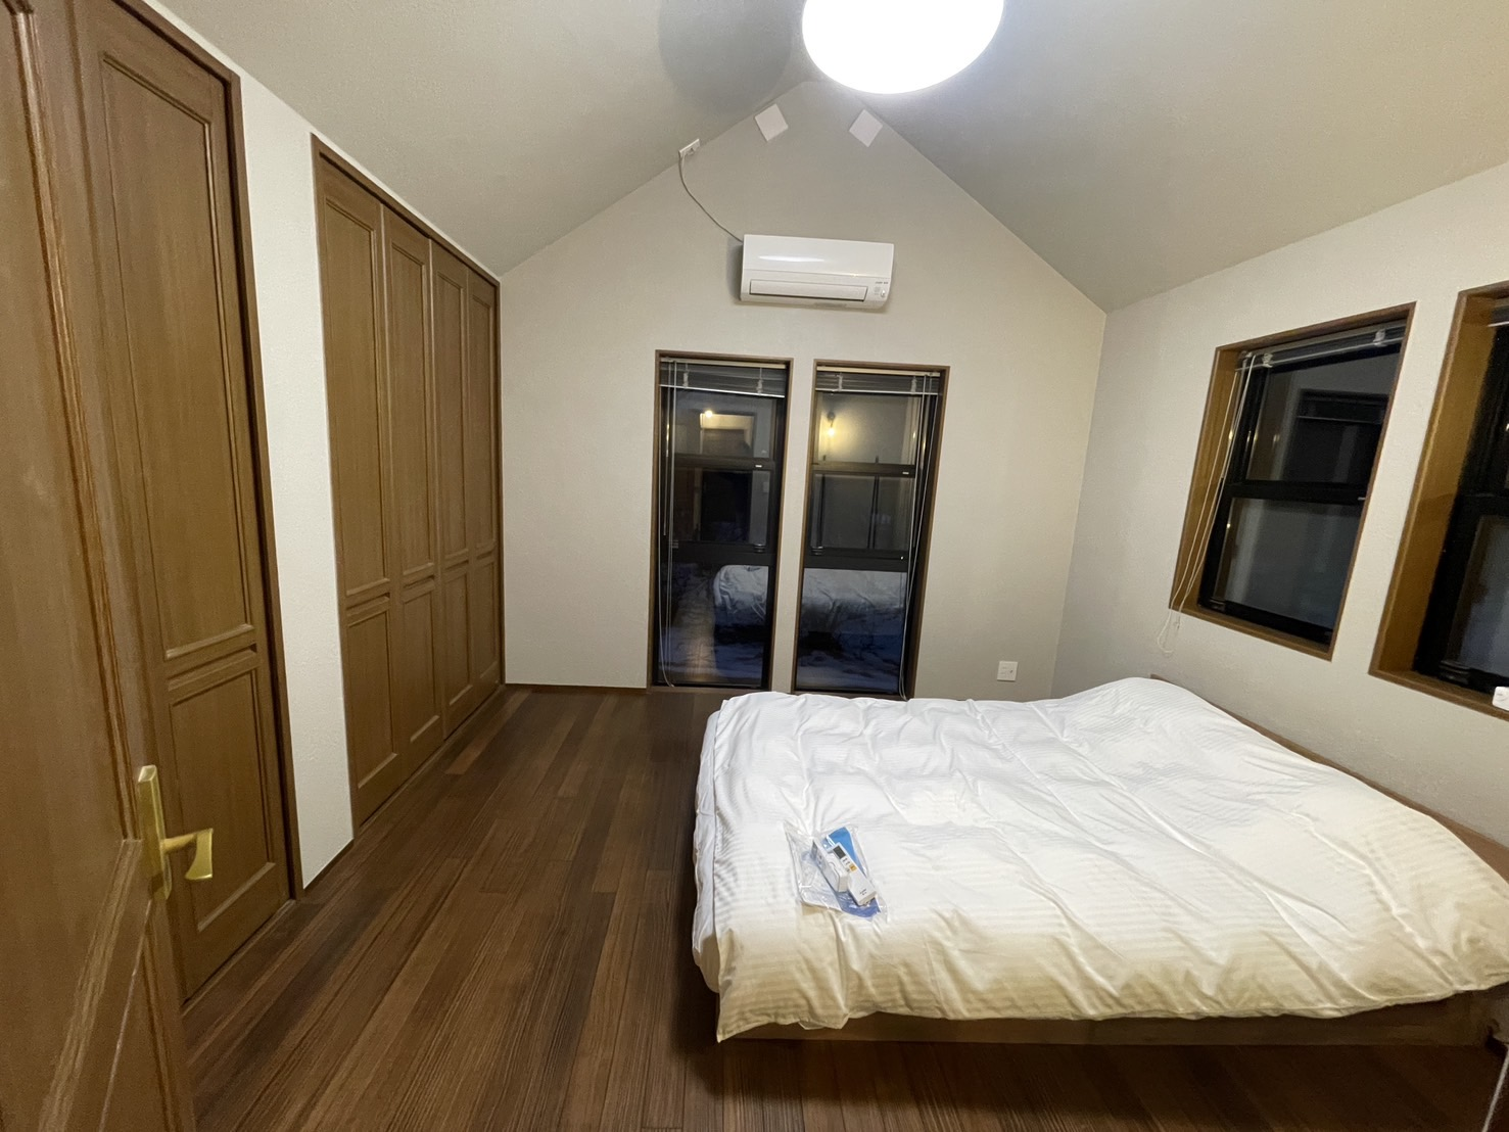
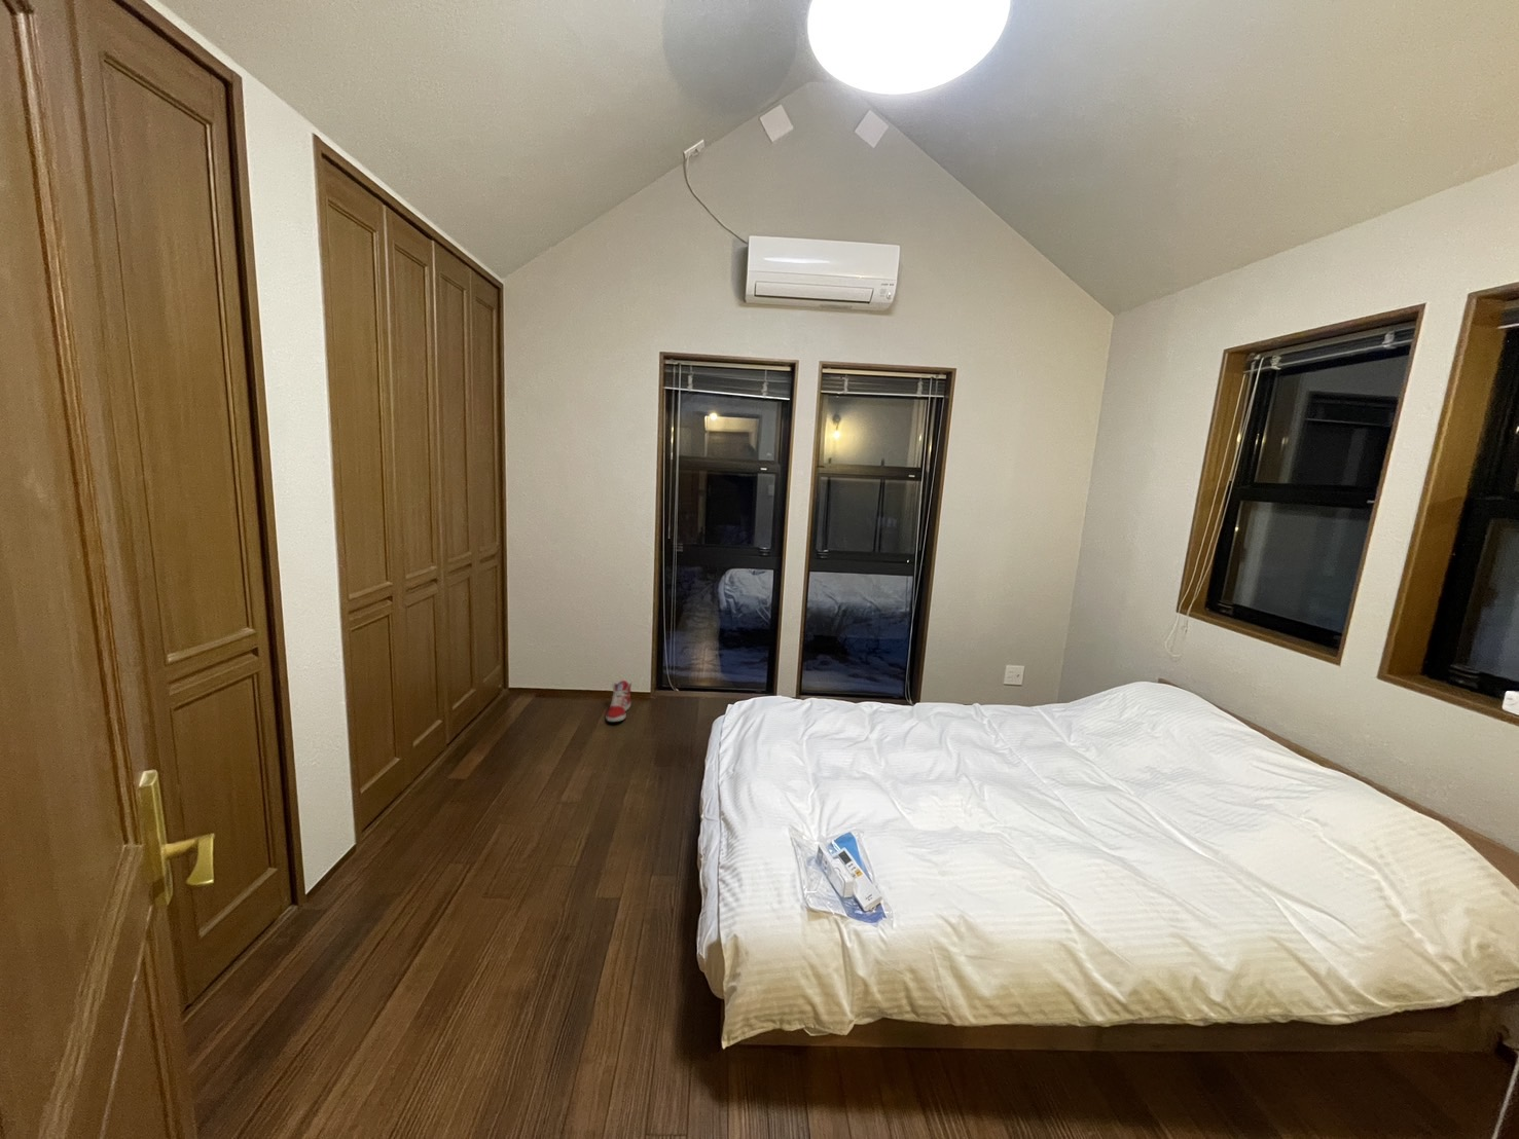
+ sneaker (618, 699)
